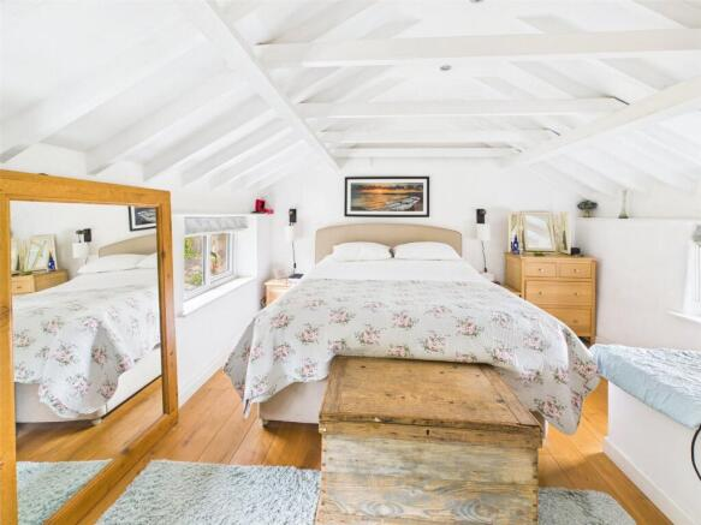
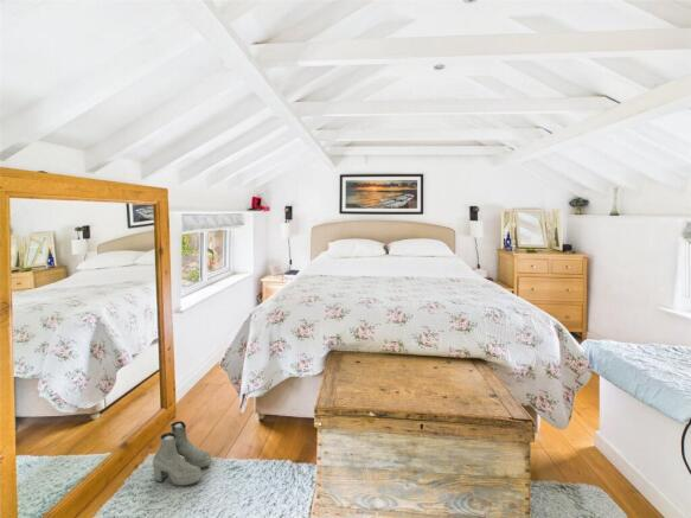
+ boots (181, 450)
